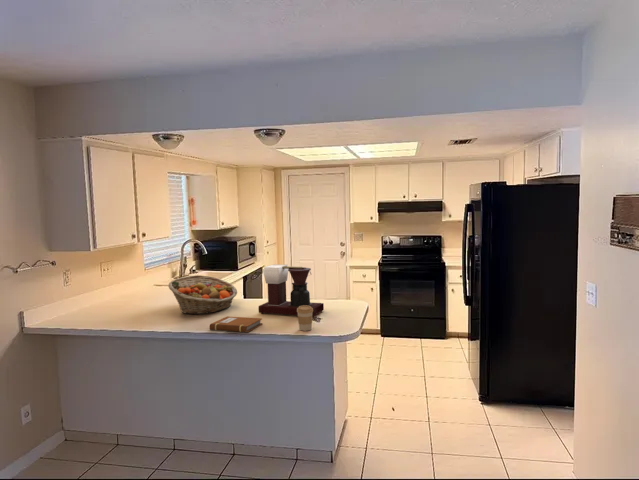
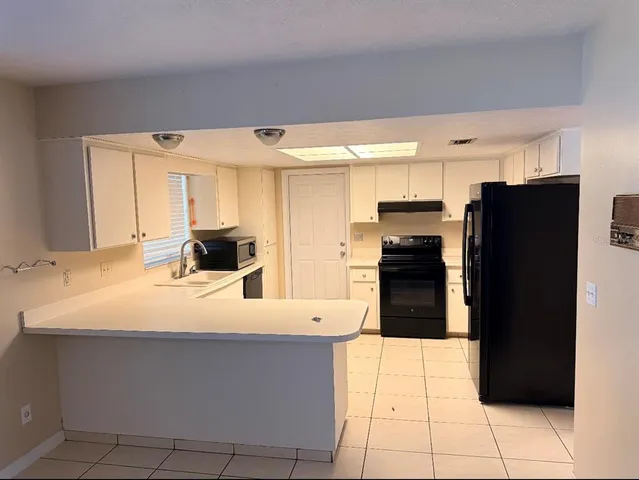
- notebook (235, 324)
- fruit basket (203, 293)
- coffee cup (305, 317)
- coffee maker (292, 290)
